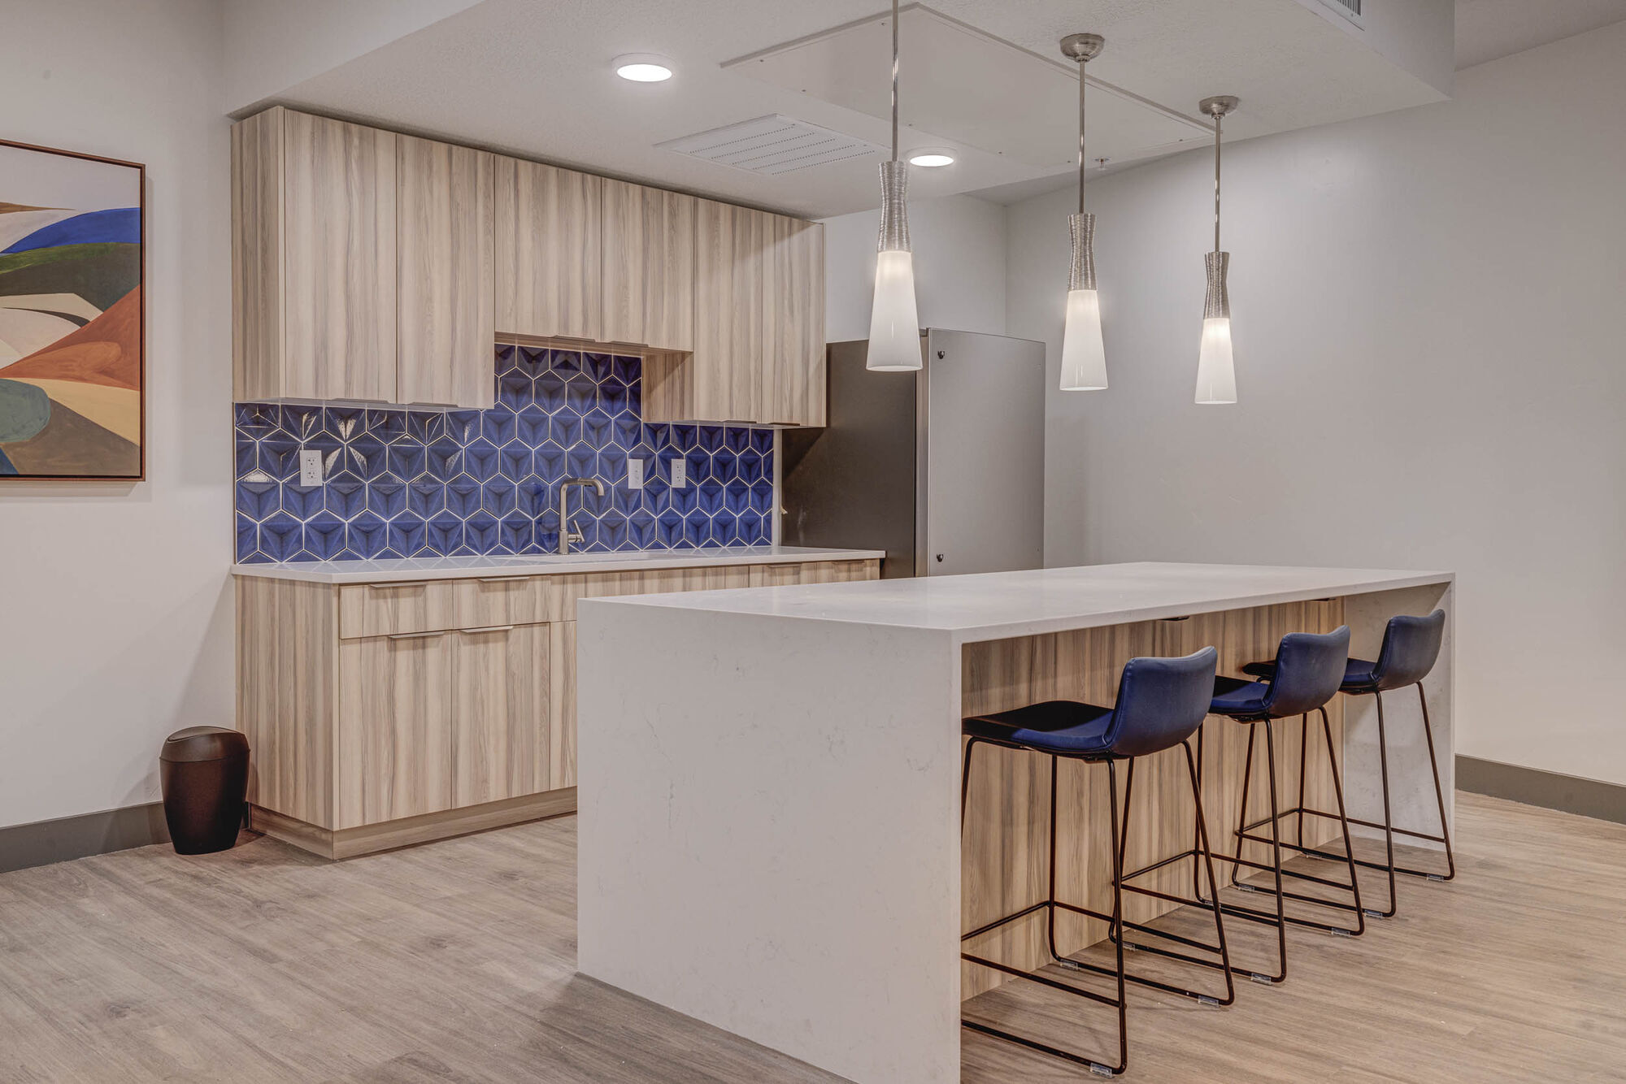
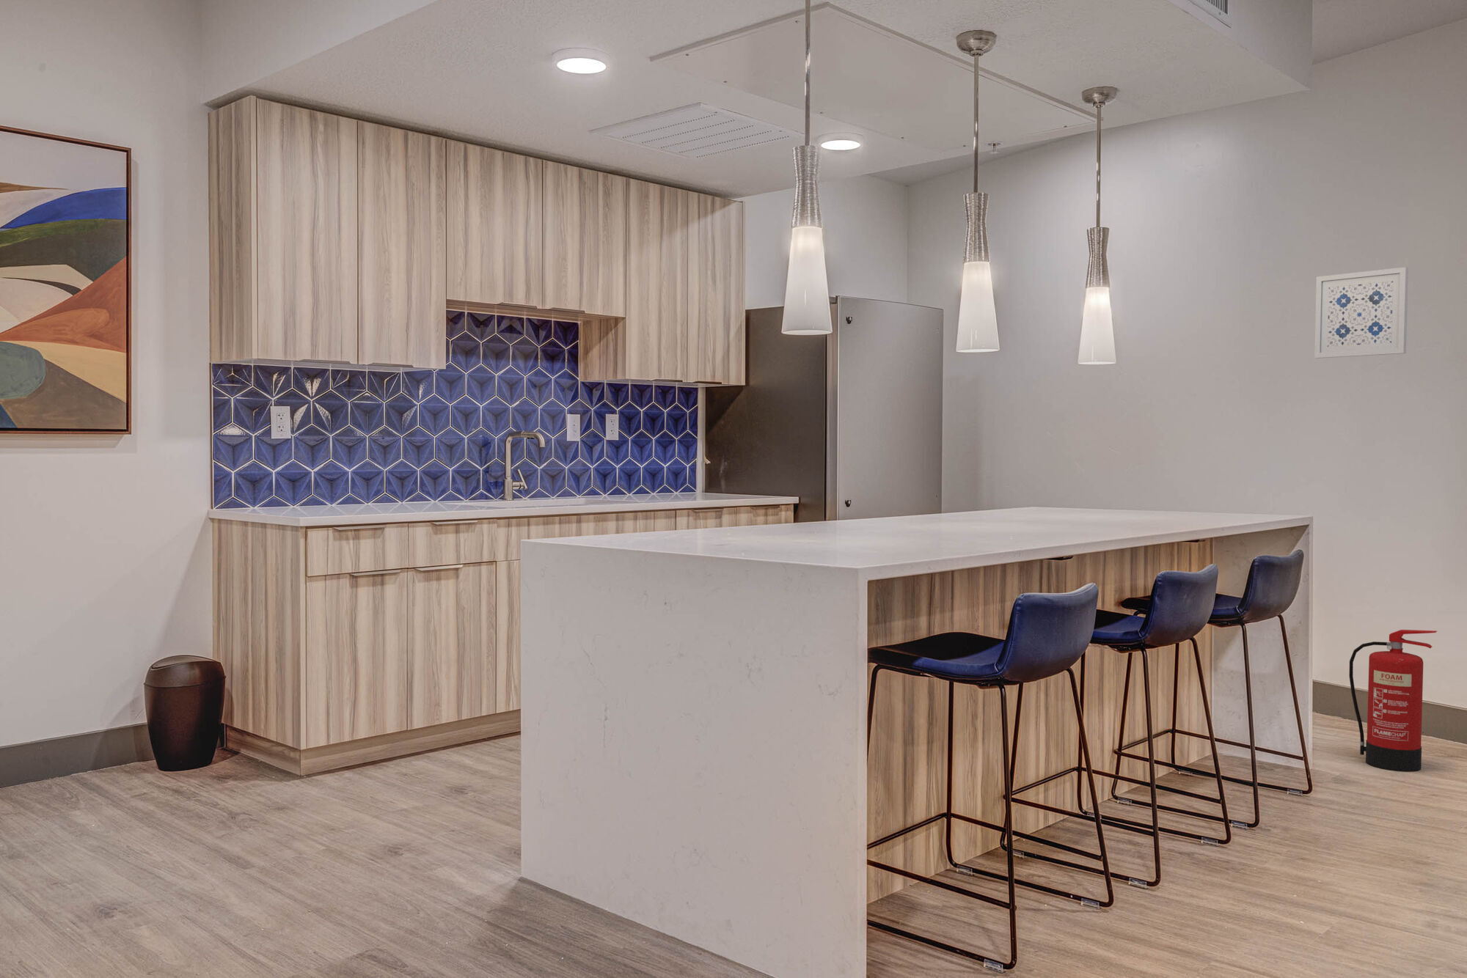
+ wall art (1360, 313)
+ fire extinguisher (1391, 695)
